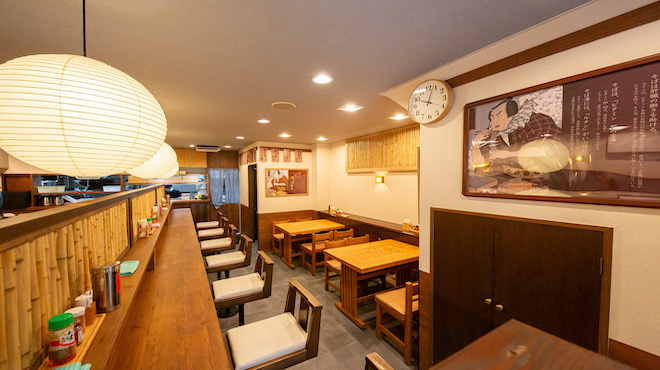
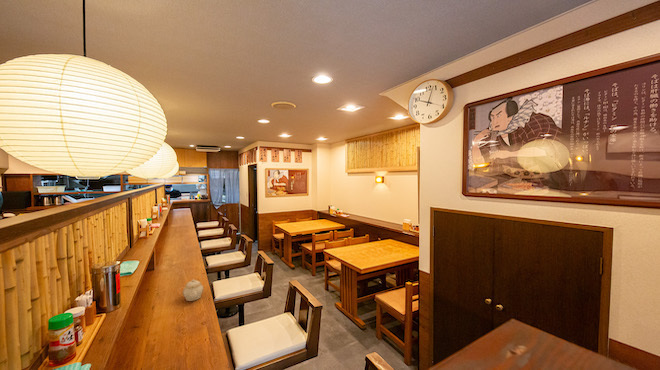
+ teapot (193, 288)
